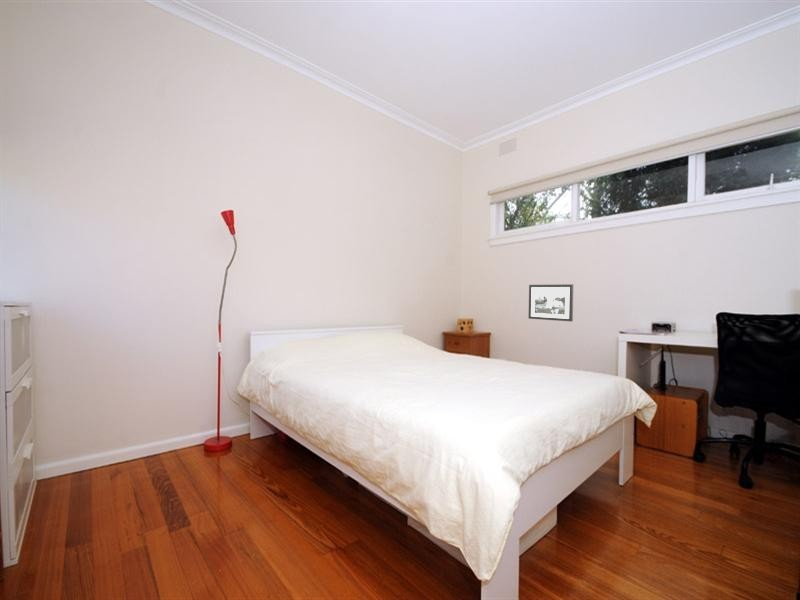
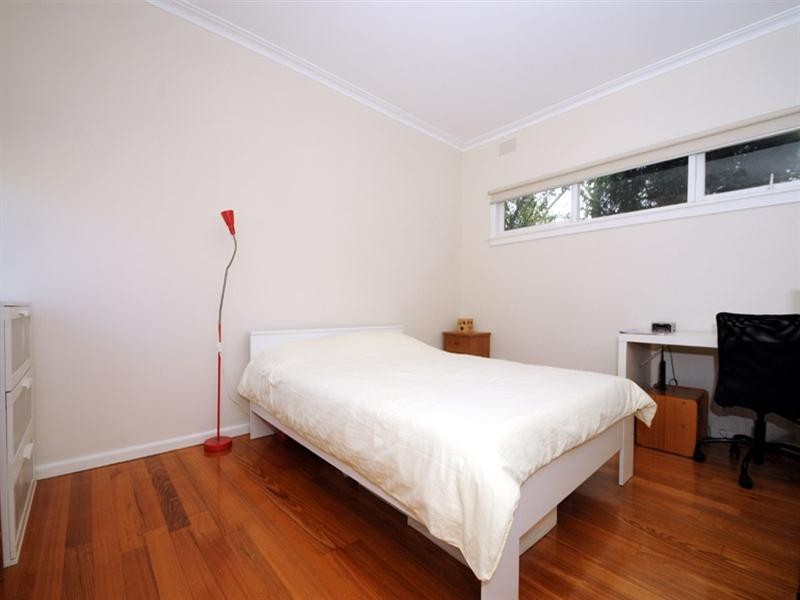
- picture frame (549, 302)
